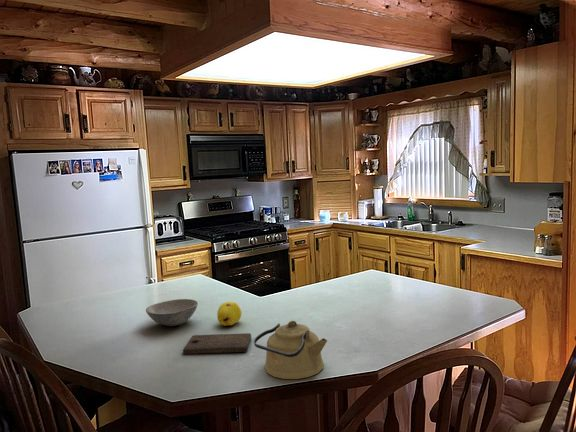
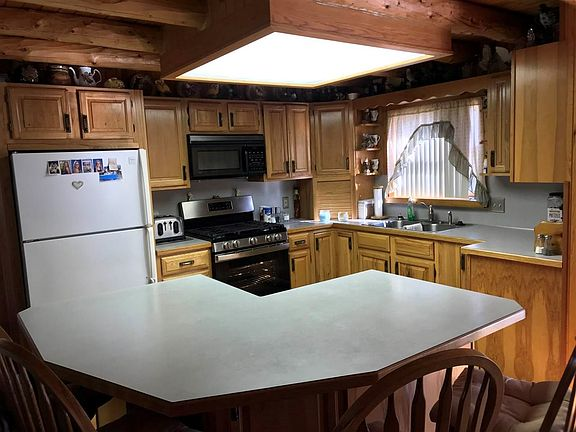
- soup bowl (172, 314)
- cutting board (218, 343)
- fruit (229, 312)
- kettle (297, 345)
